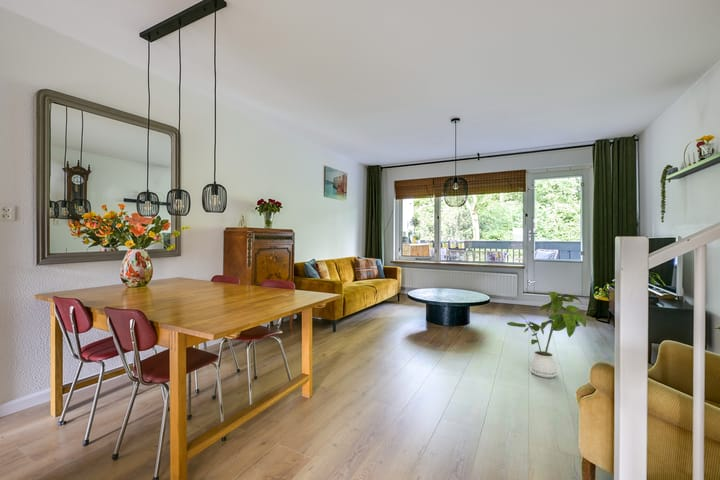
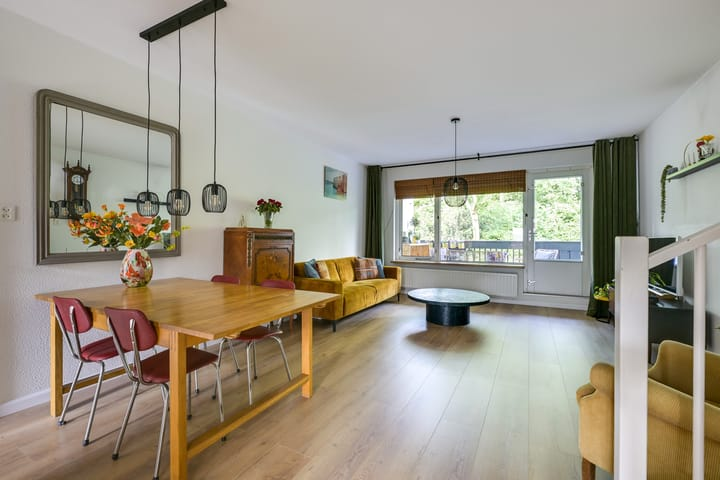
- house plant (550, 330)
